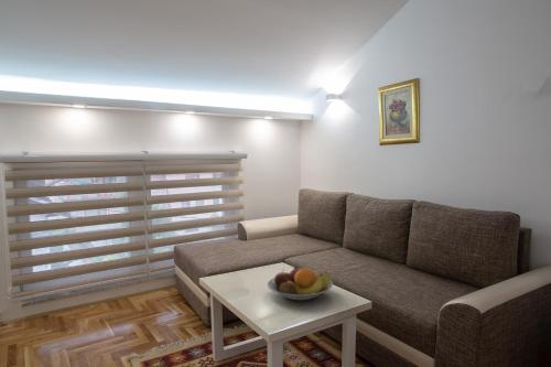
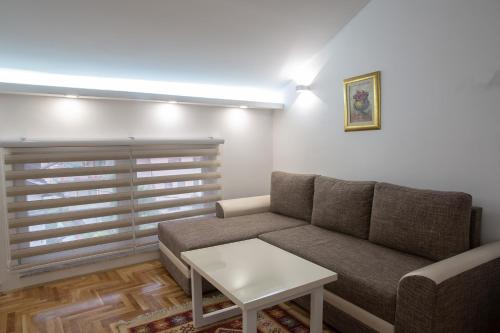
- fruit bowl (300, 280)
